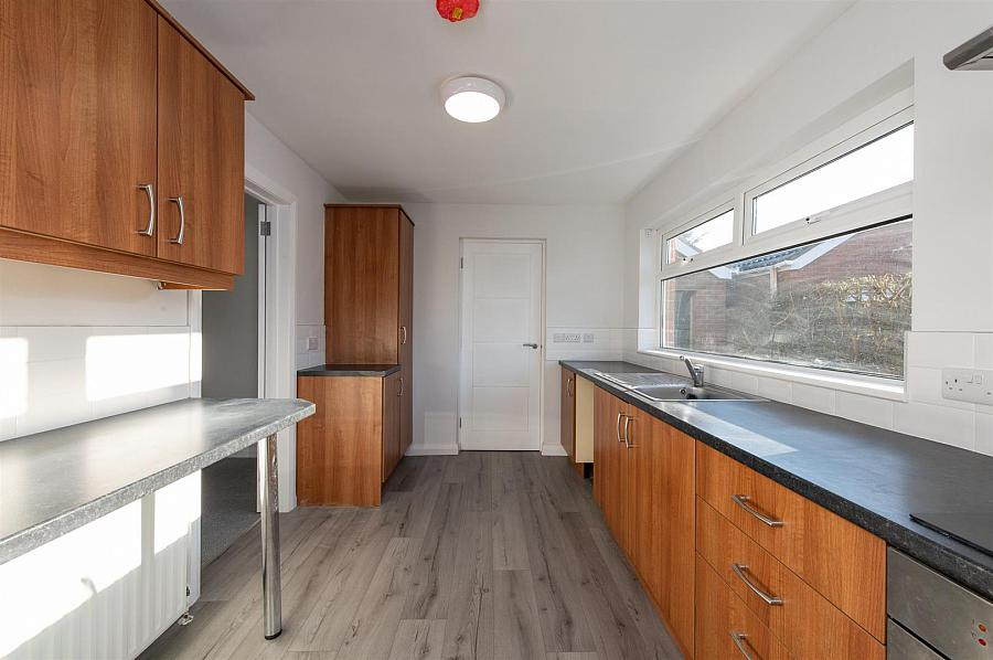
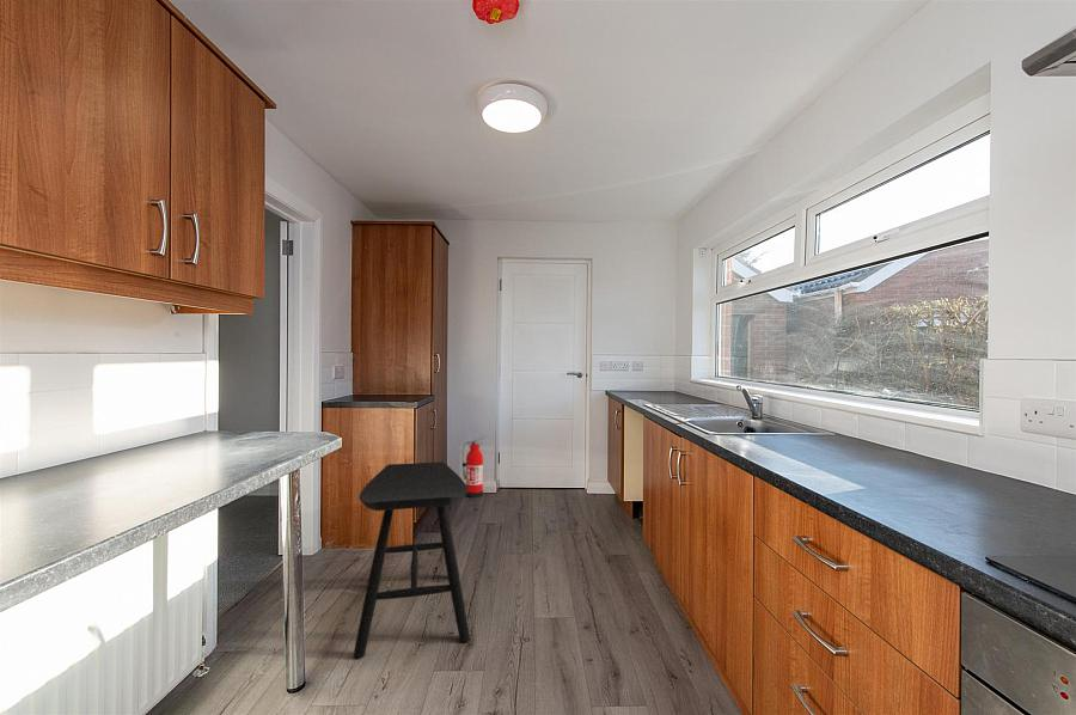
+ stool (414, 544)
+ fire extinguisher (473, 465)
